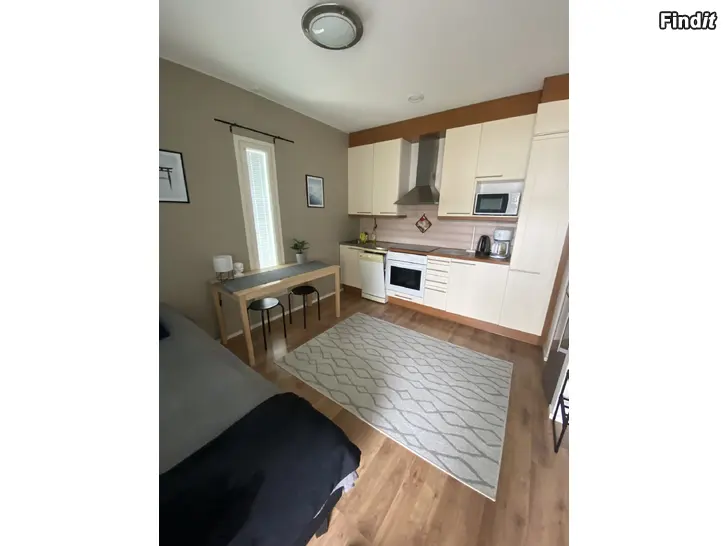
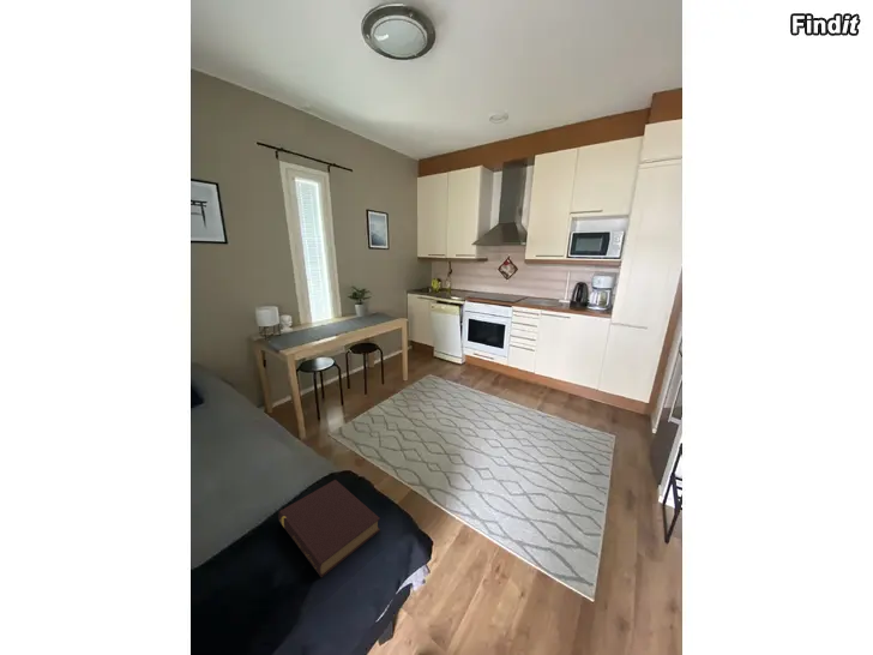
+ book (329, 521)
